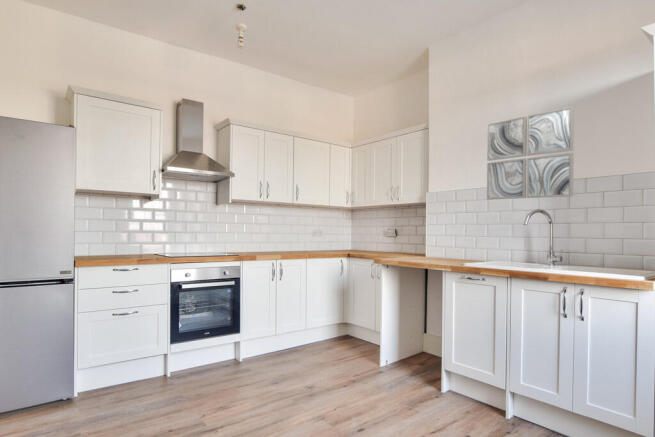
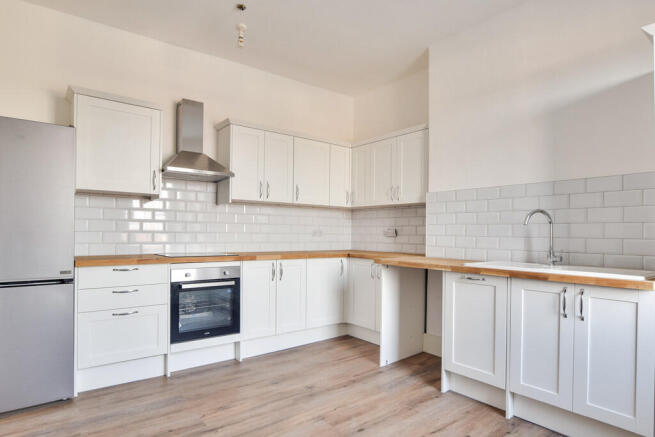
- wall art (527, 158)
